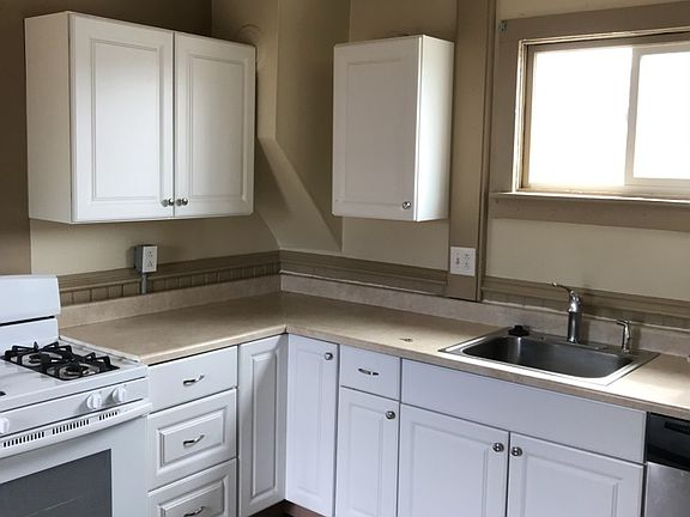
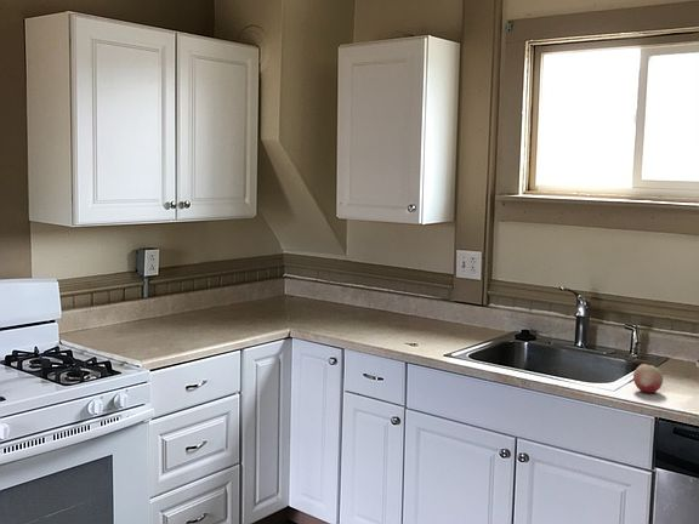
+ fruit (648, 377)
